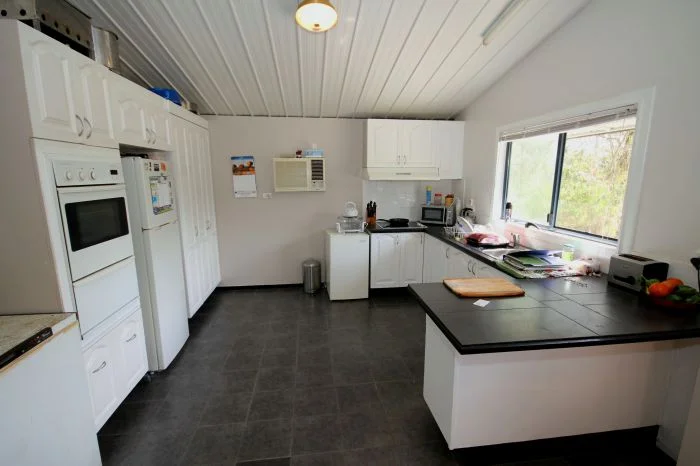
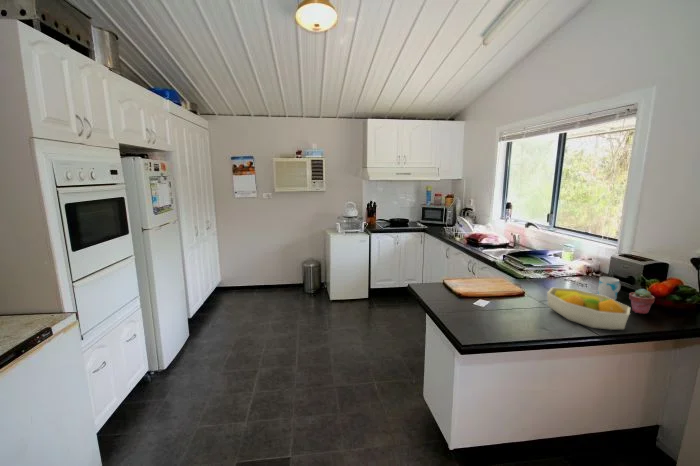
+ potted succulent (641, 300)
+ fruit bowl (585, 304)
+ mug (610, 288)
